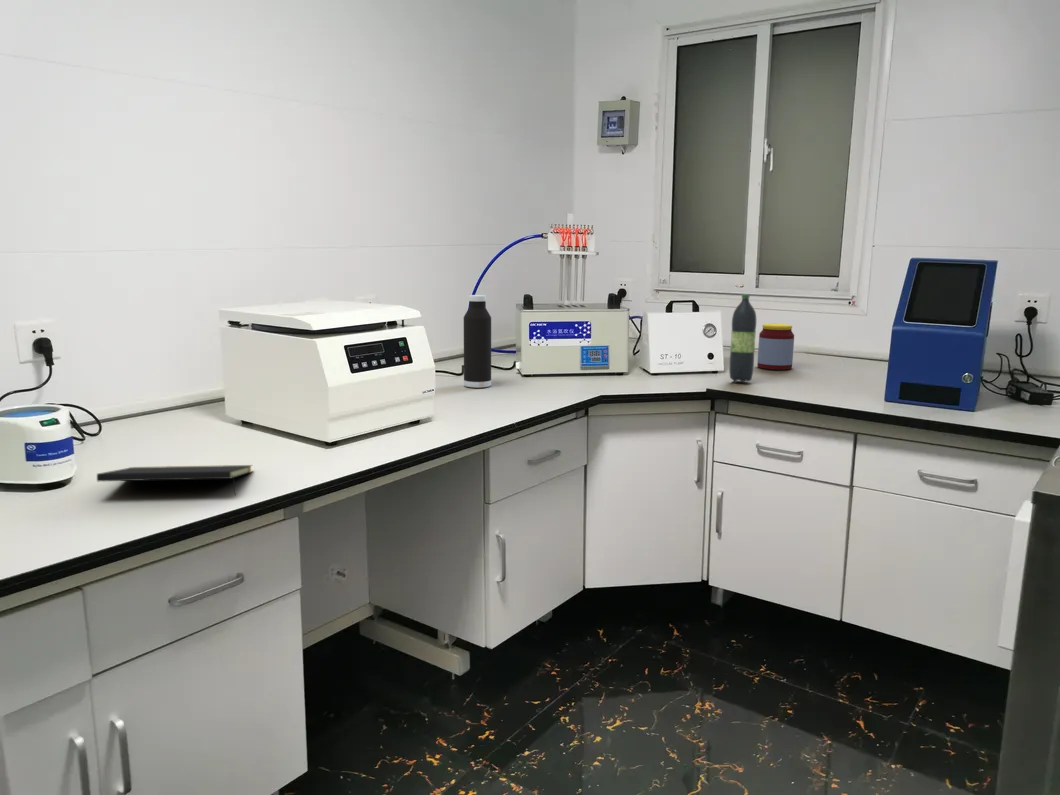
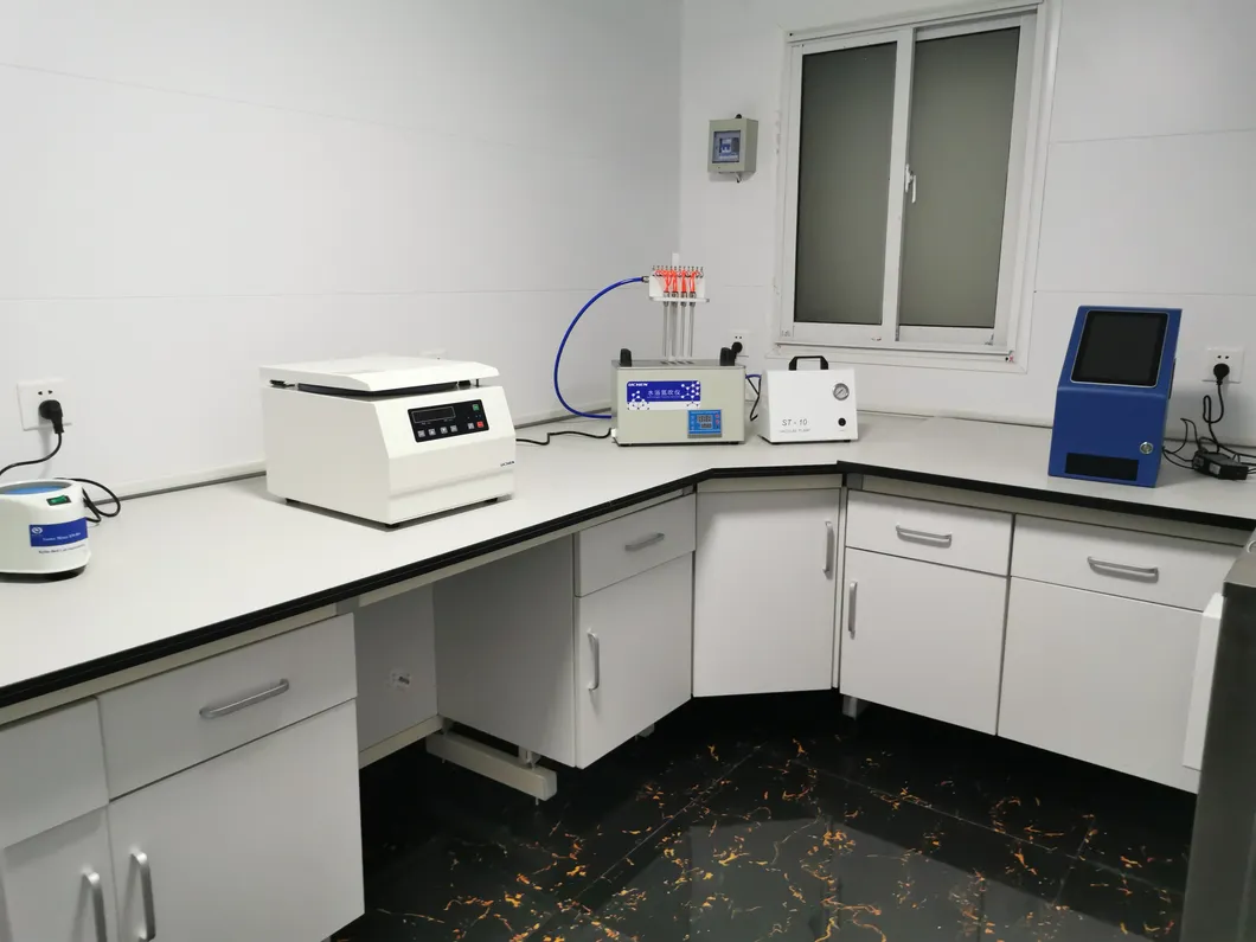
- plastic bottle (743, 338)
- water bottle (477, 340)
- notepad (179, 472)
- jar (775, 346)
